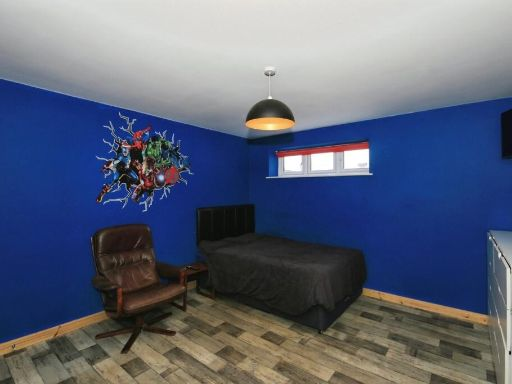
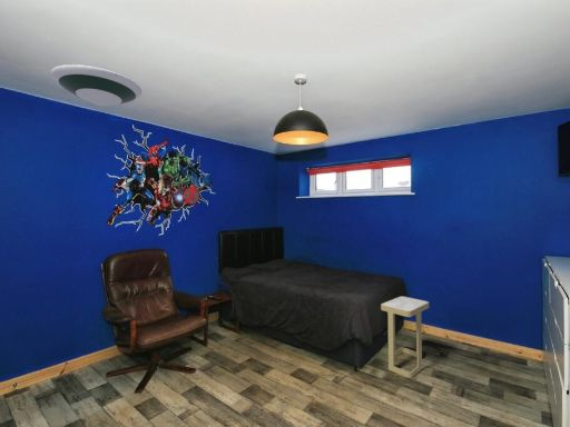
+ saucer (99, 93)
+ side table (394, 332)
